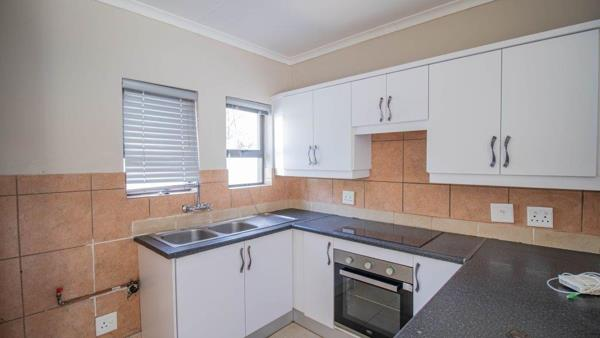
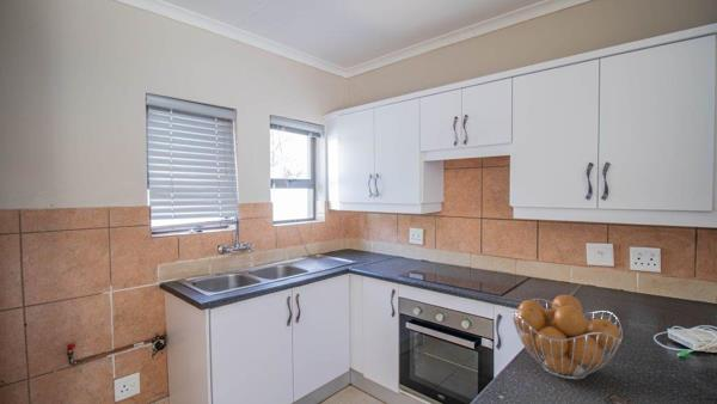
+ fruit basket (563, 333)
